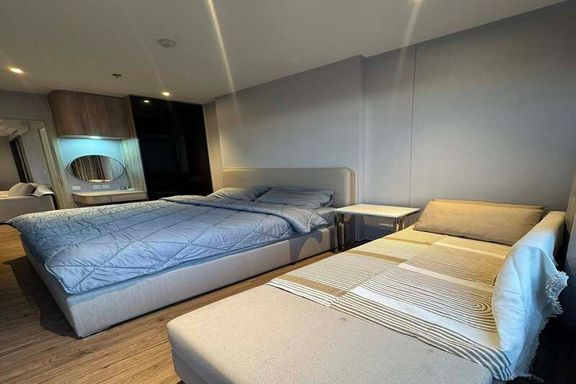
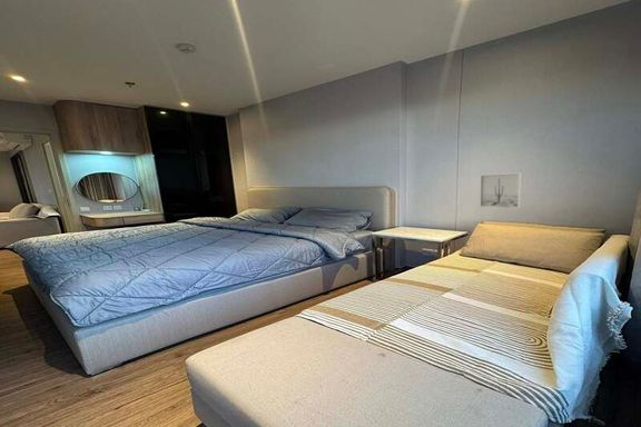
+ wall art (499, 190)
